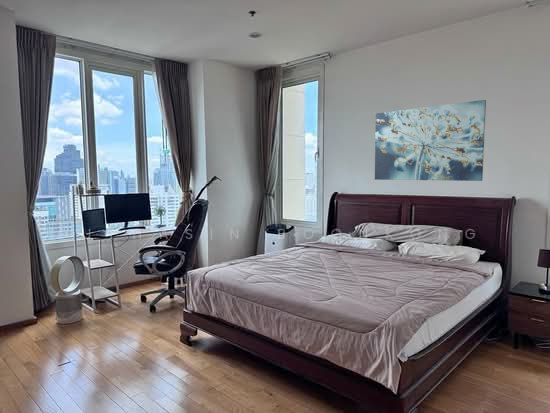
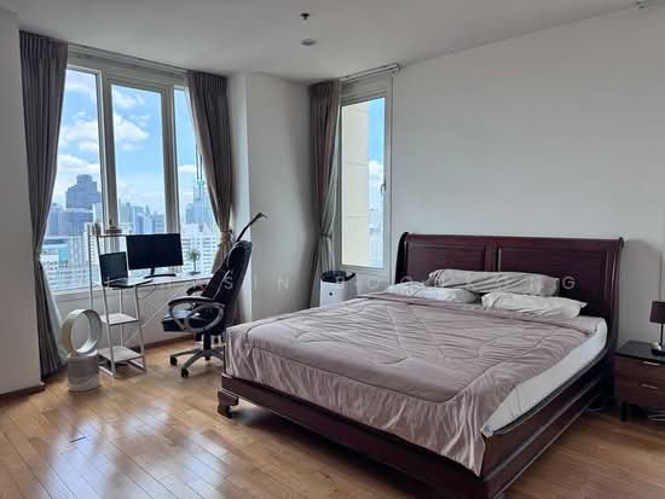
- wall art (424, 144)
